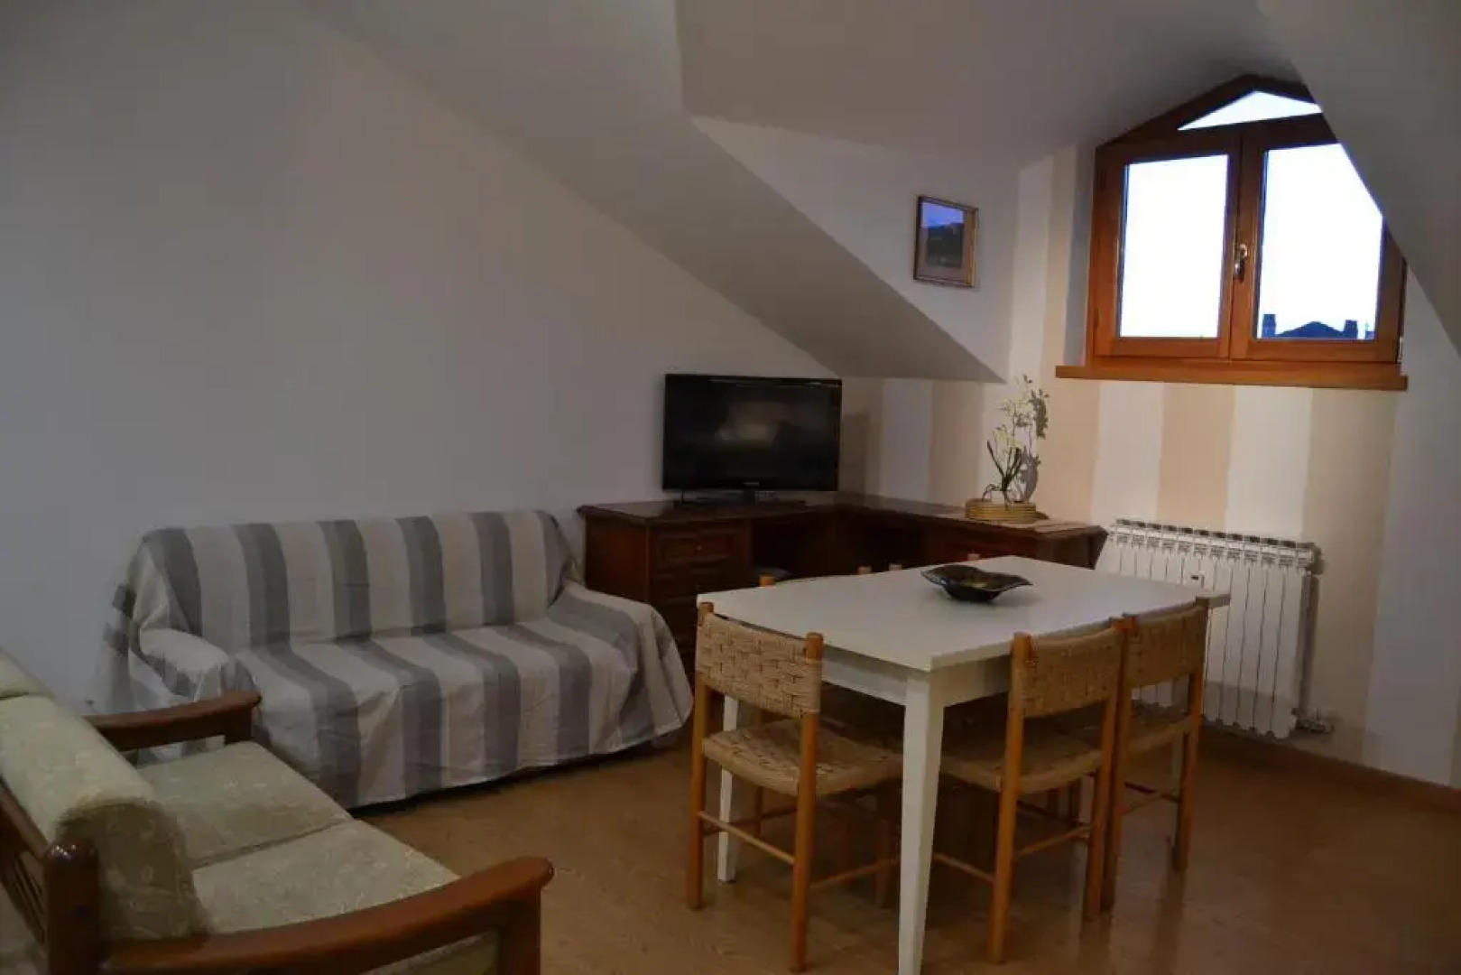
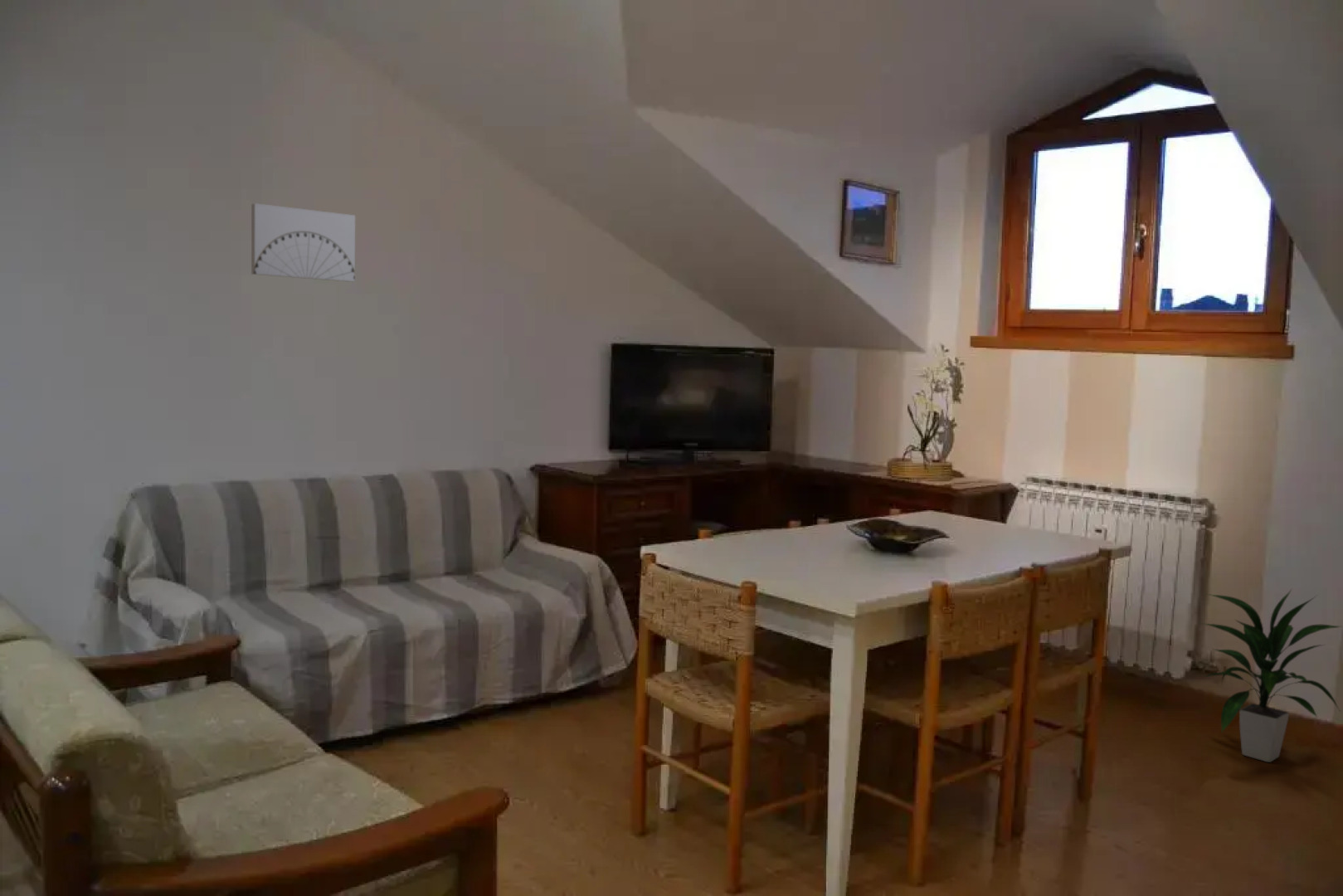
+ indoor plant (1262, 671)
+ wall art (304, 244)
